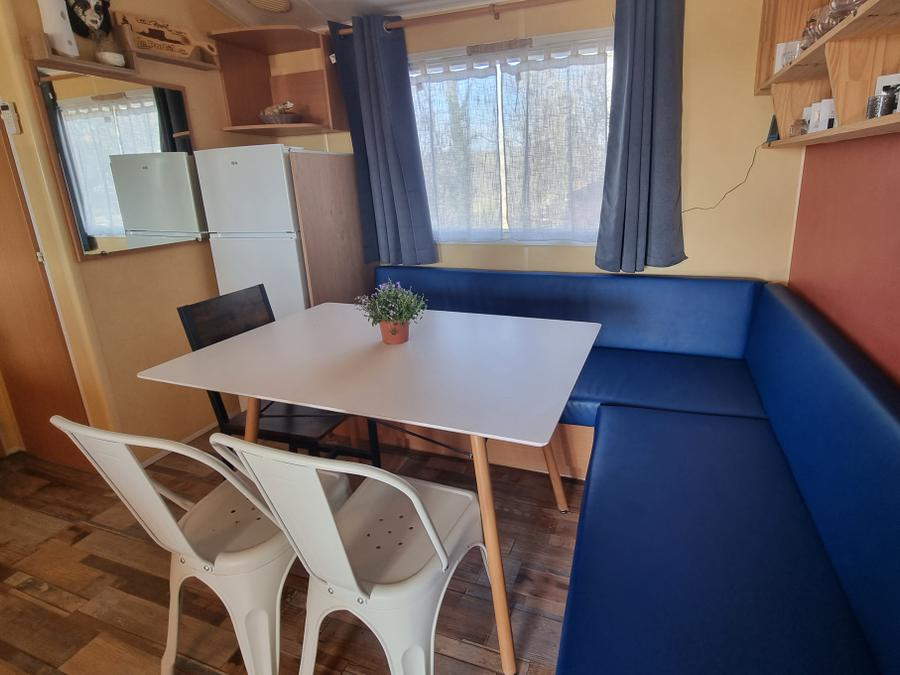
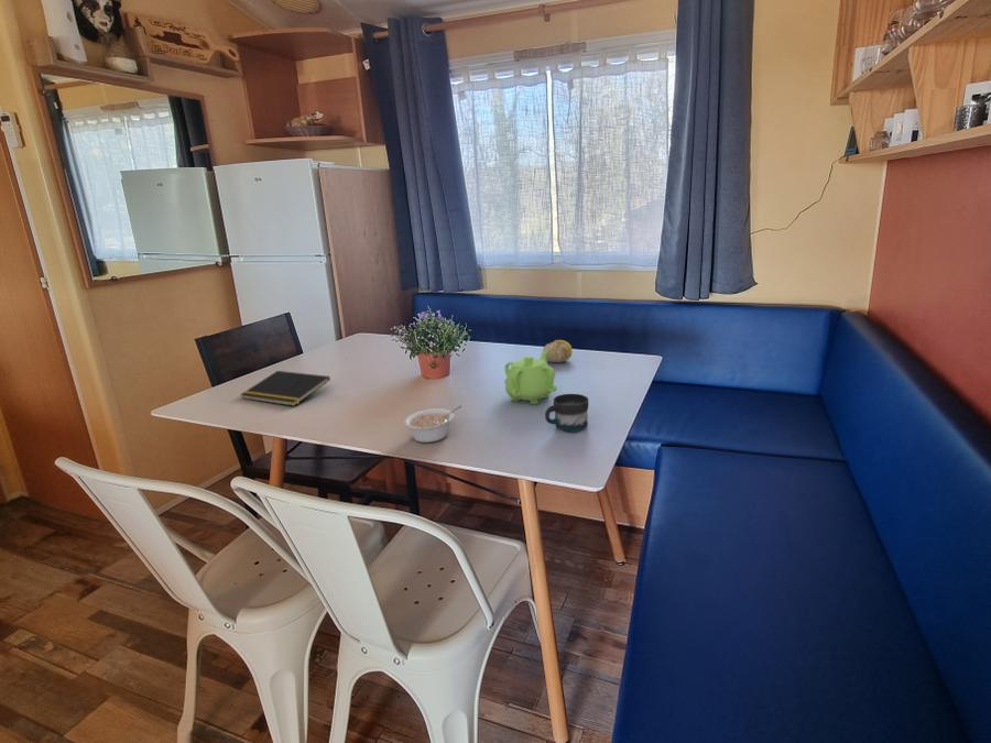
+ mug (569, 414)
+ legume (431, 424)
+ notepad (285, 386)
+ teapot (531, 376)
+ fruit (557, 351)
